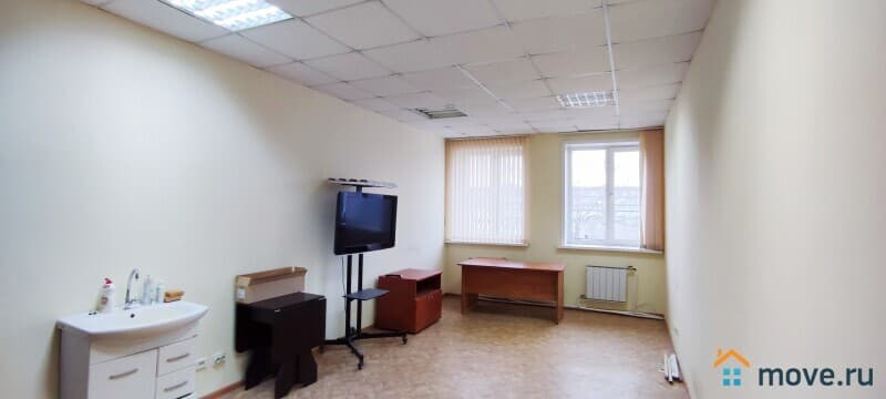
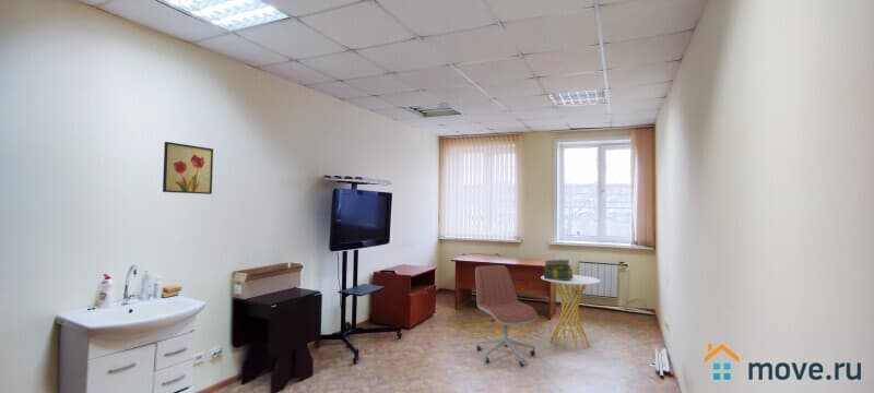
+ wall art (188, 169)
+ side table (569, 310)
+ office chair (504, 312)
+ stack of books (557, 269)
